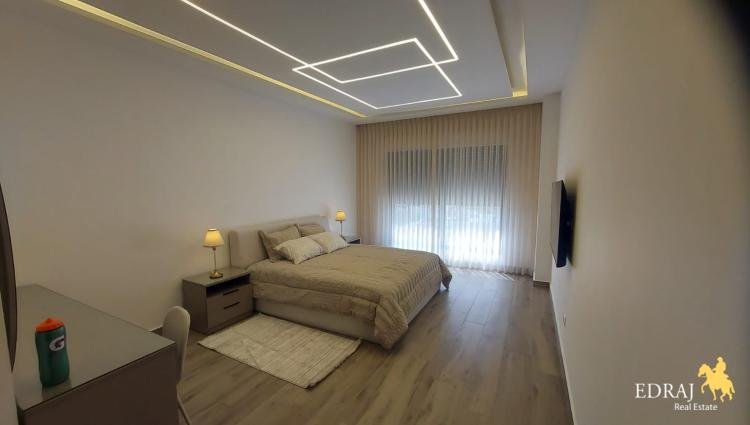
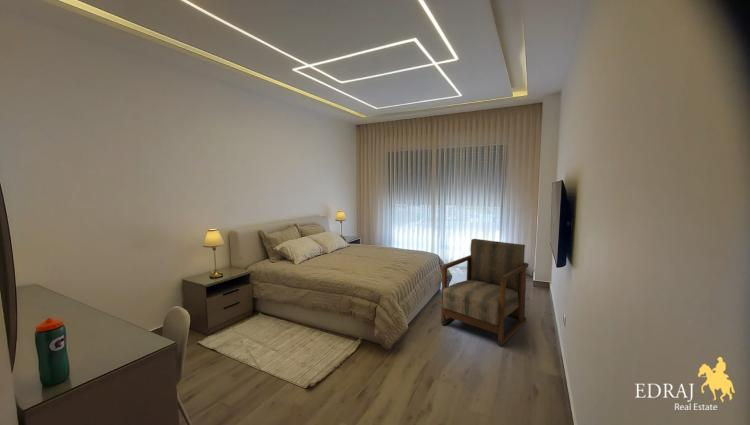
+ armchair (484, 284)
